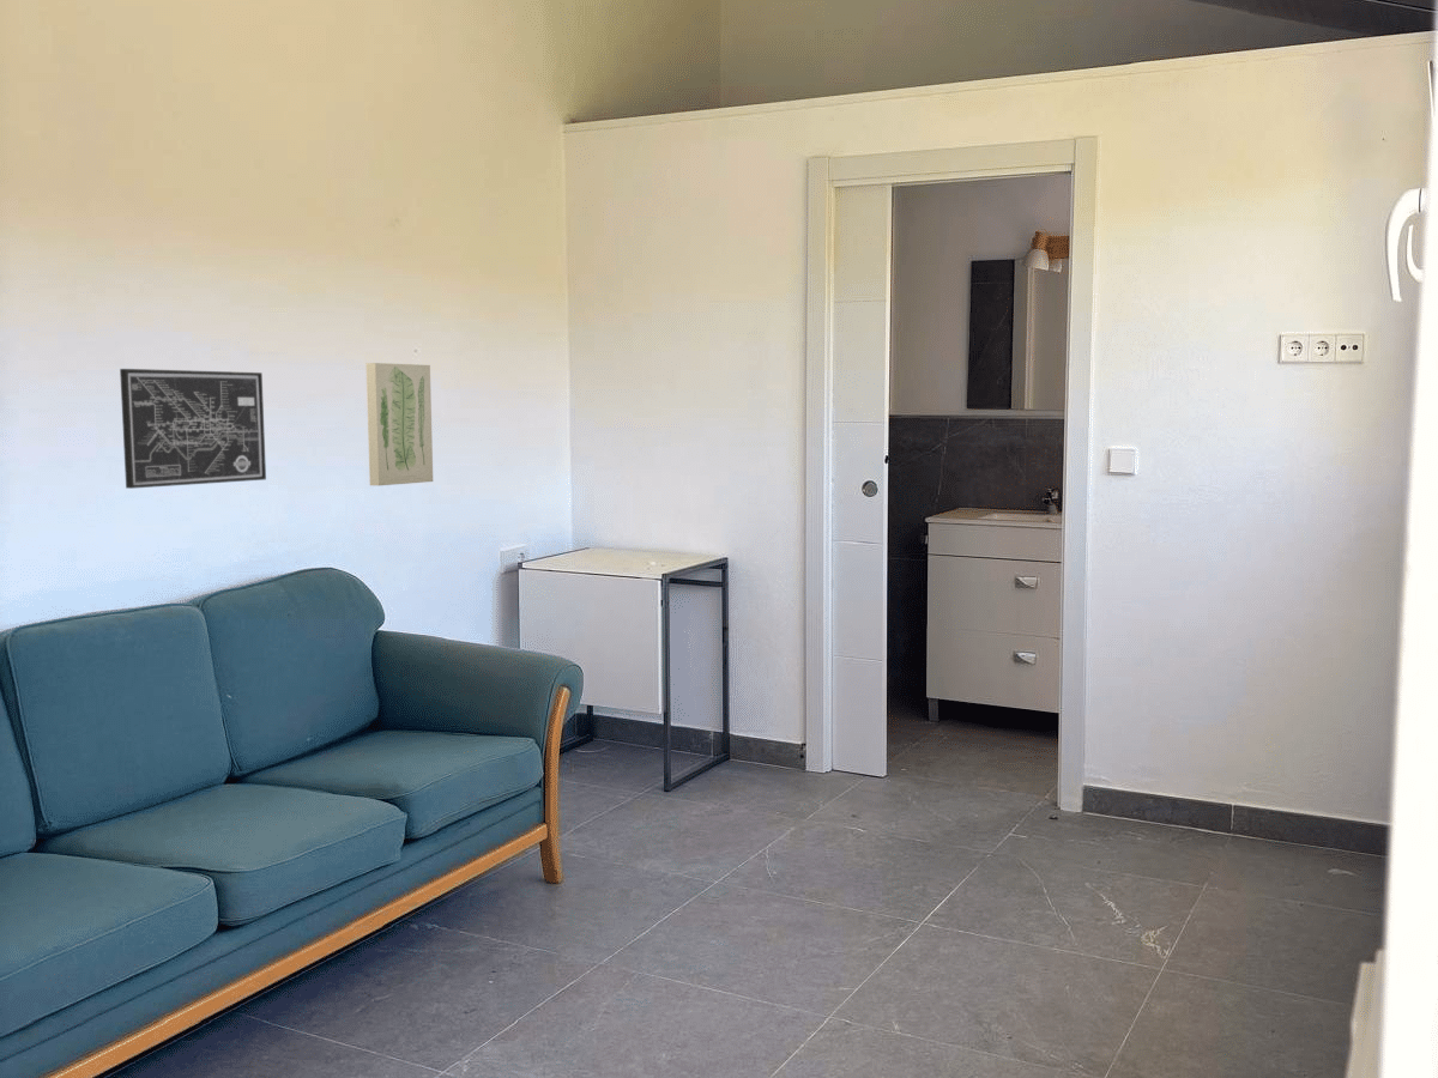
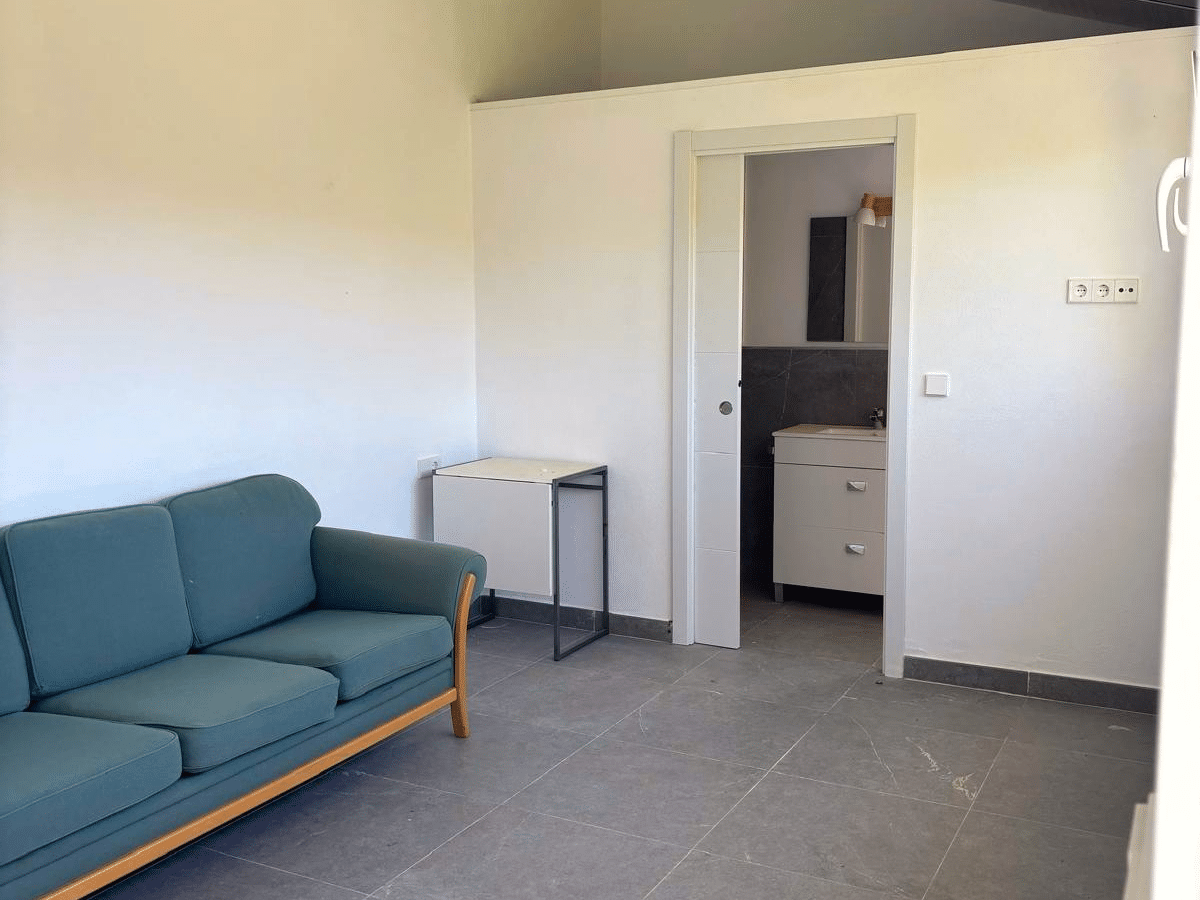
- wall art (400, 424)
- wall art (197, 426)
